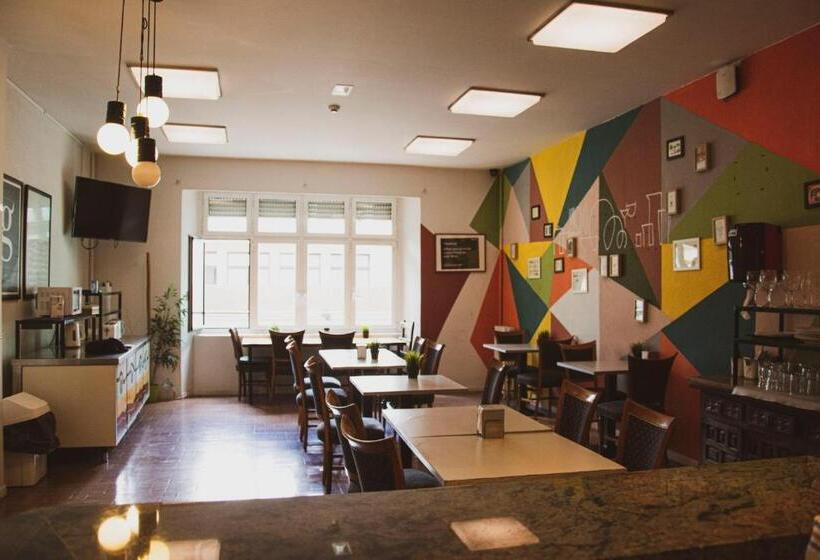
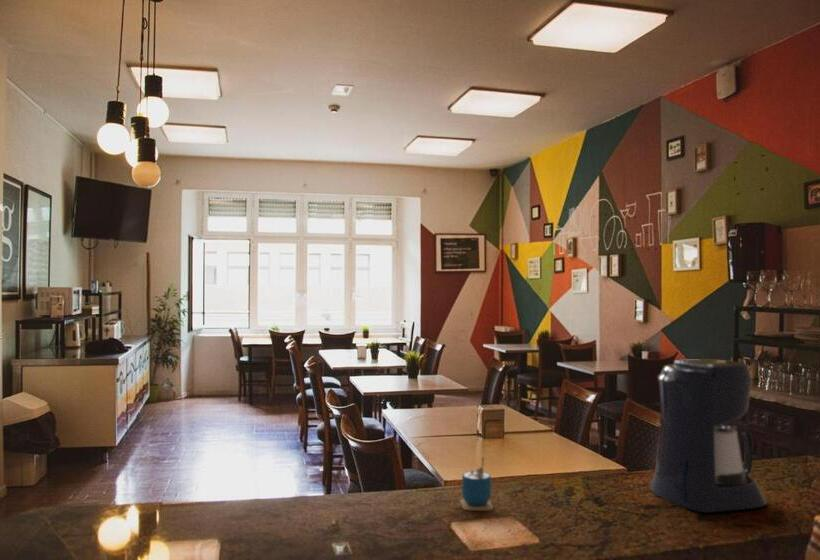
+ coffee maker (704, 429)
+ cup (476, 479)
